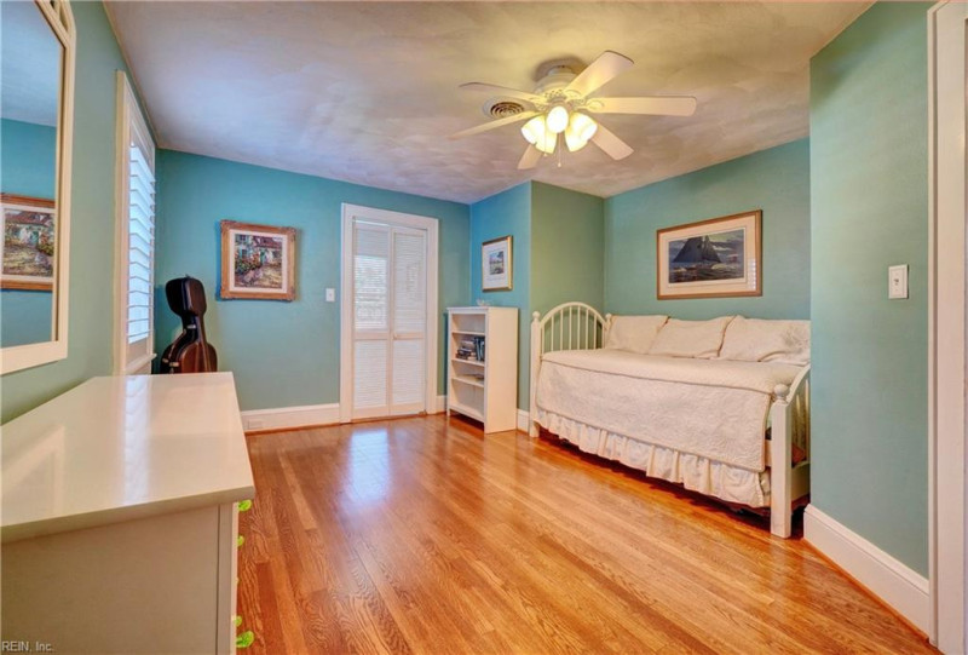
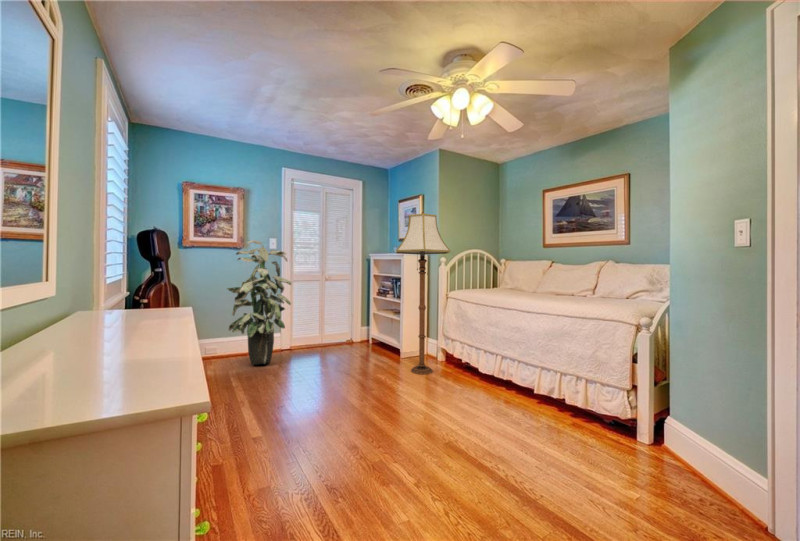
+ floor lamp (421, 291)
+ indoor plant (258, 301)
